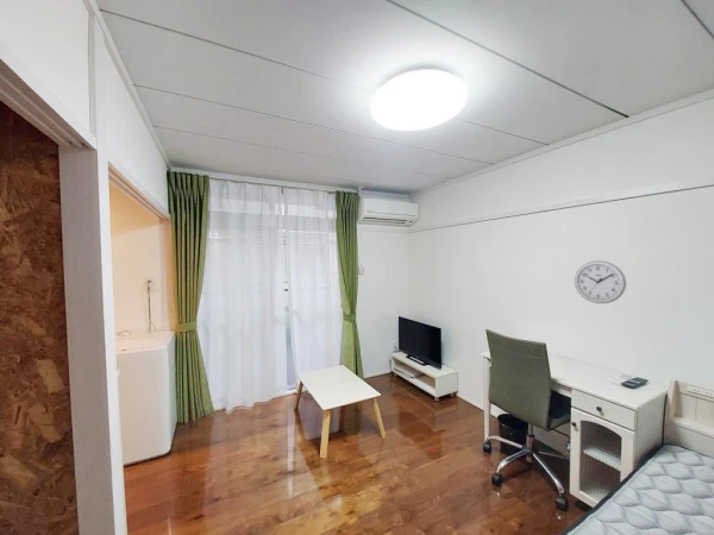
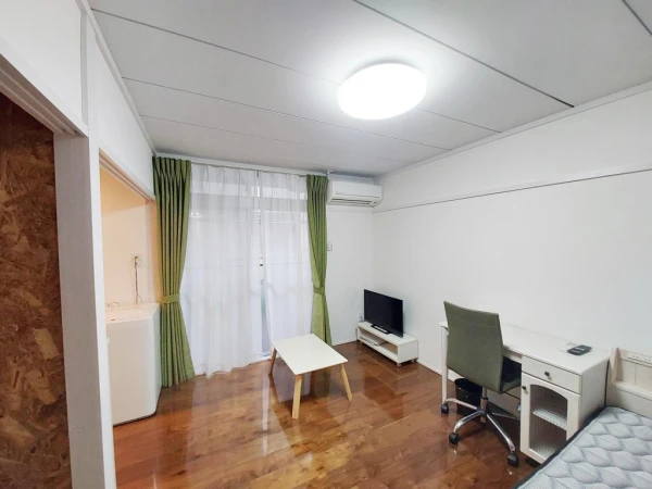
- wall clock (597, 282)
